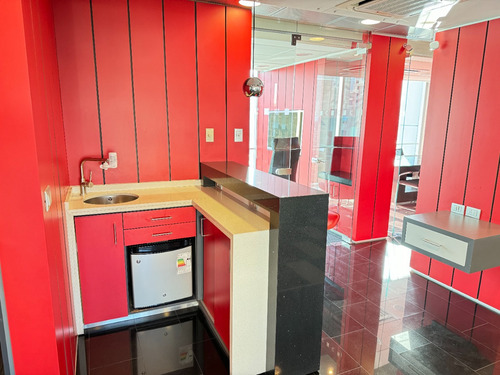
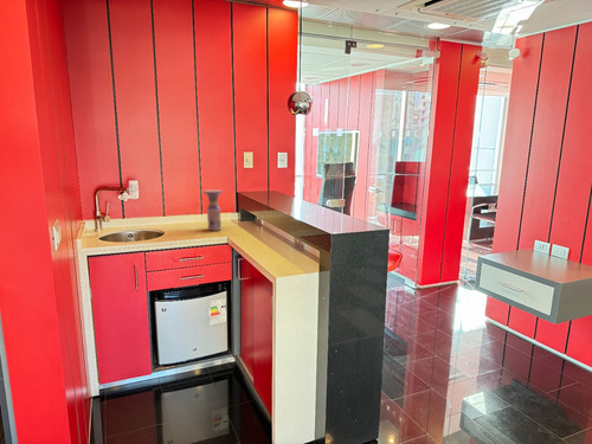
+ vase (213, 210)
